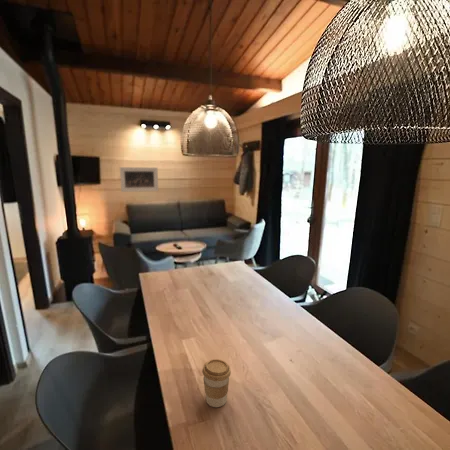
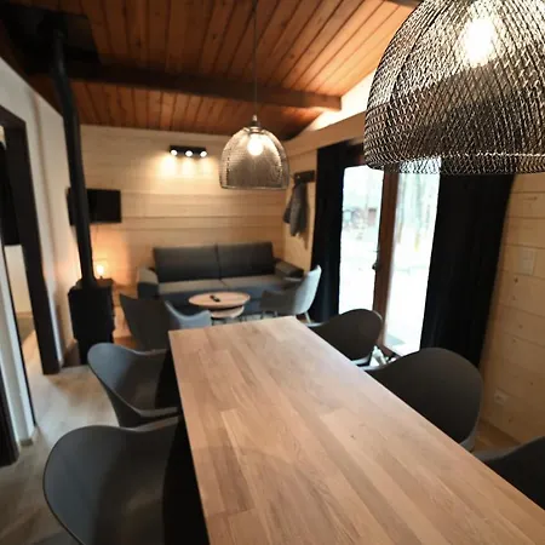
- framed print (139, 179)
- coffee cup (216, 381)
